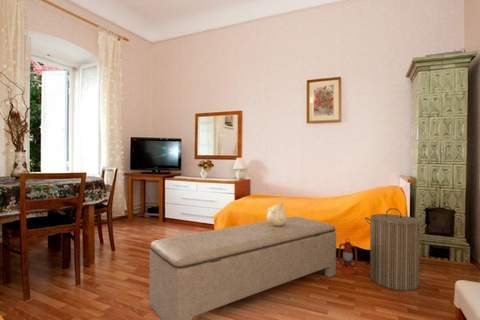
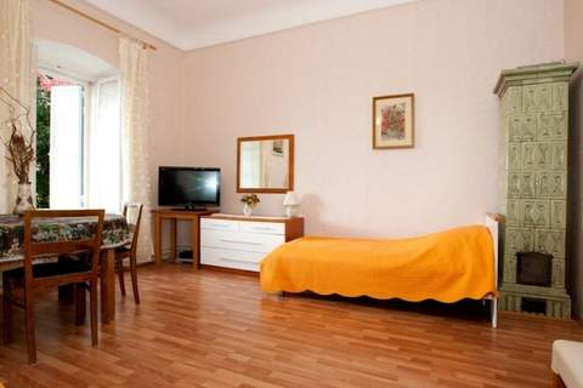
- bench (253, 259)
- laundry hamper (393, 244)
- plush toy (277, 212)
- lantern (347, 255)
